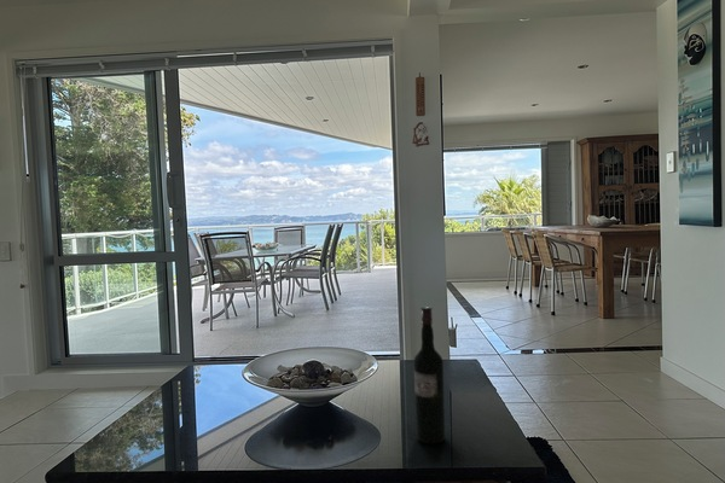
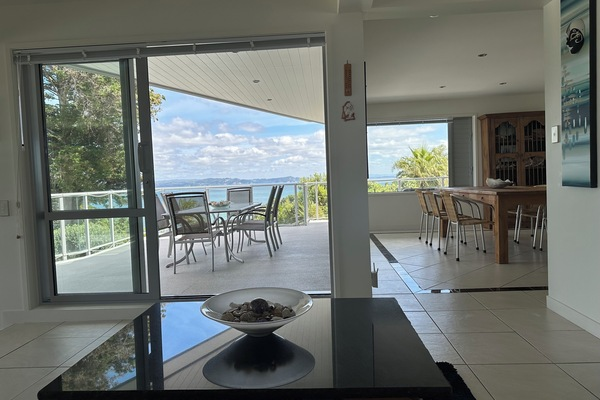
- wine bottle (428, 373)
